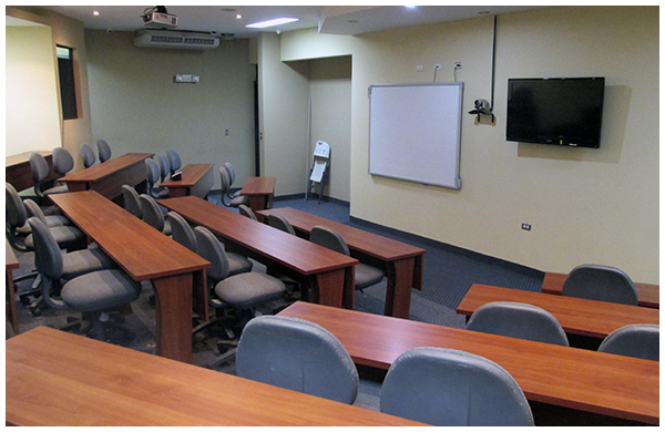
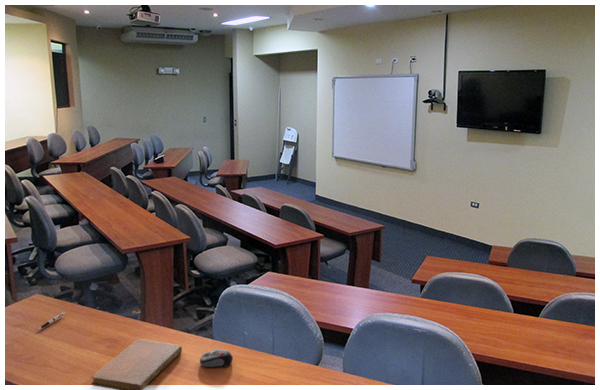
+ pen (51, 321)
+ notebook (139, 363)
+ computer mouse (216, 357)
